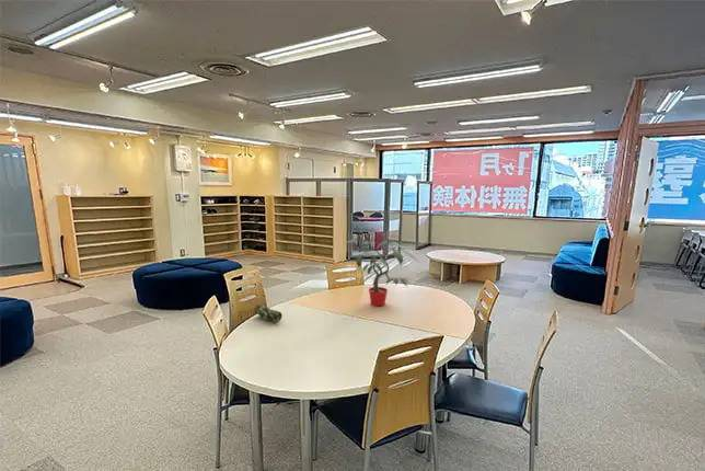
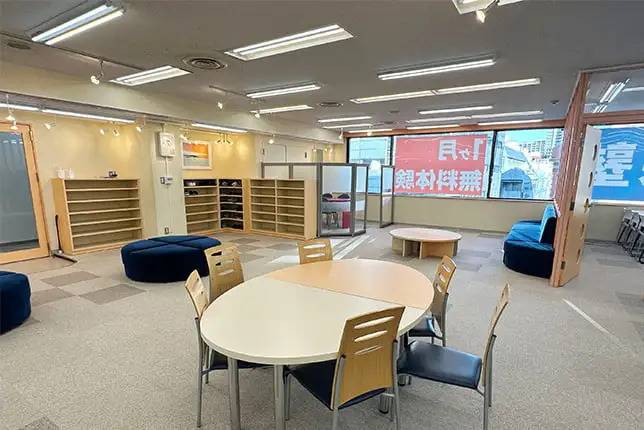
- potted plant (378, 273)
- pencil case (267, 312)
